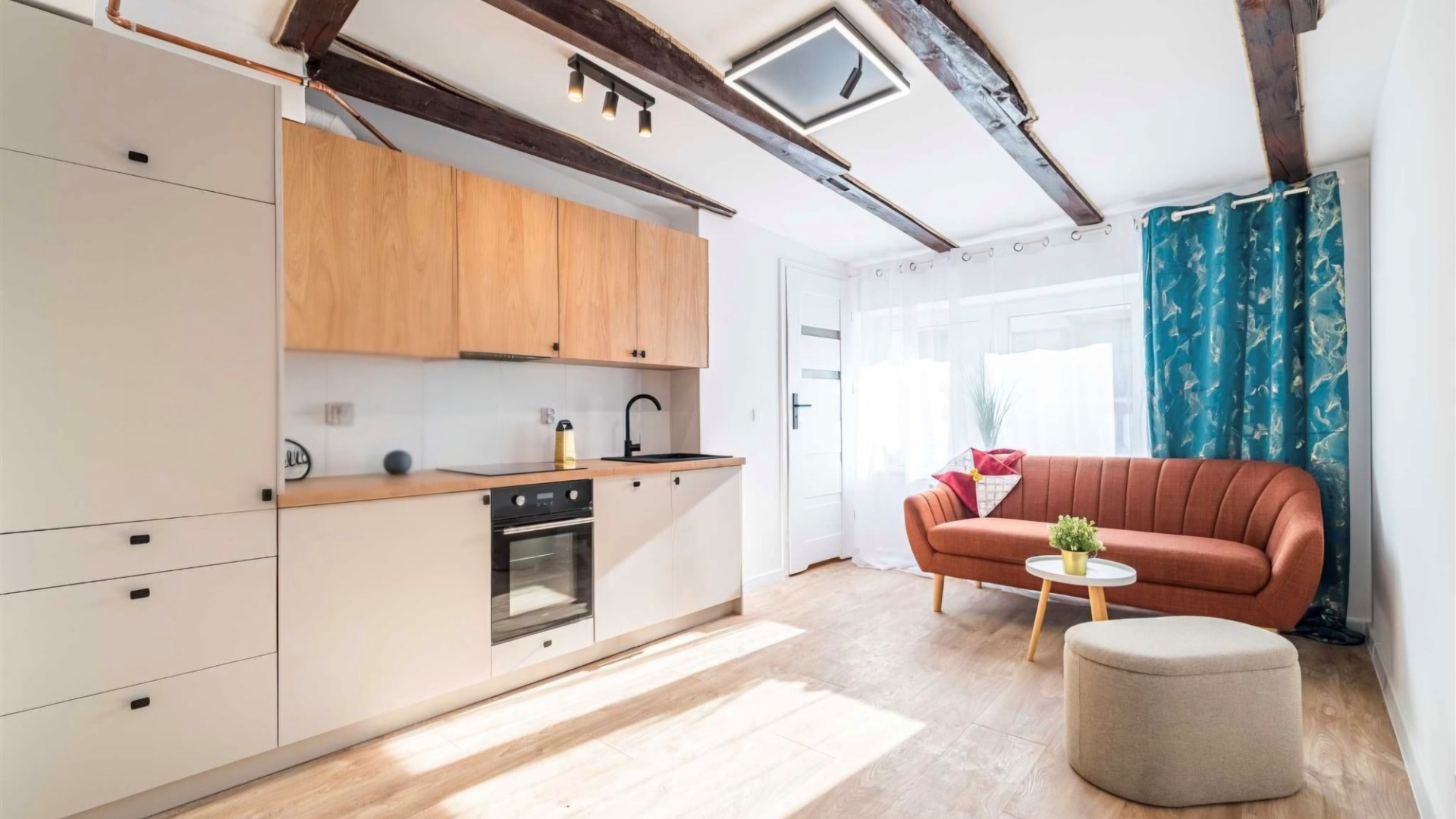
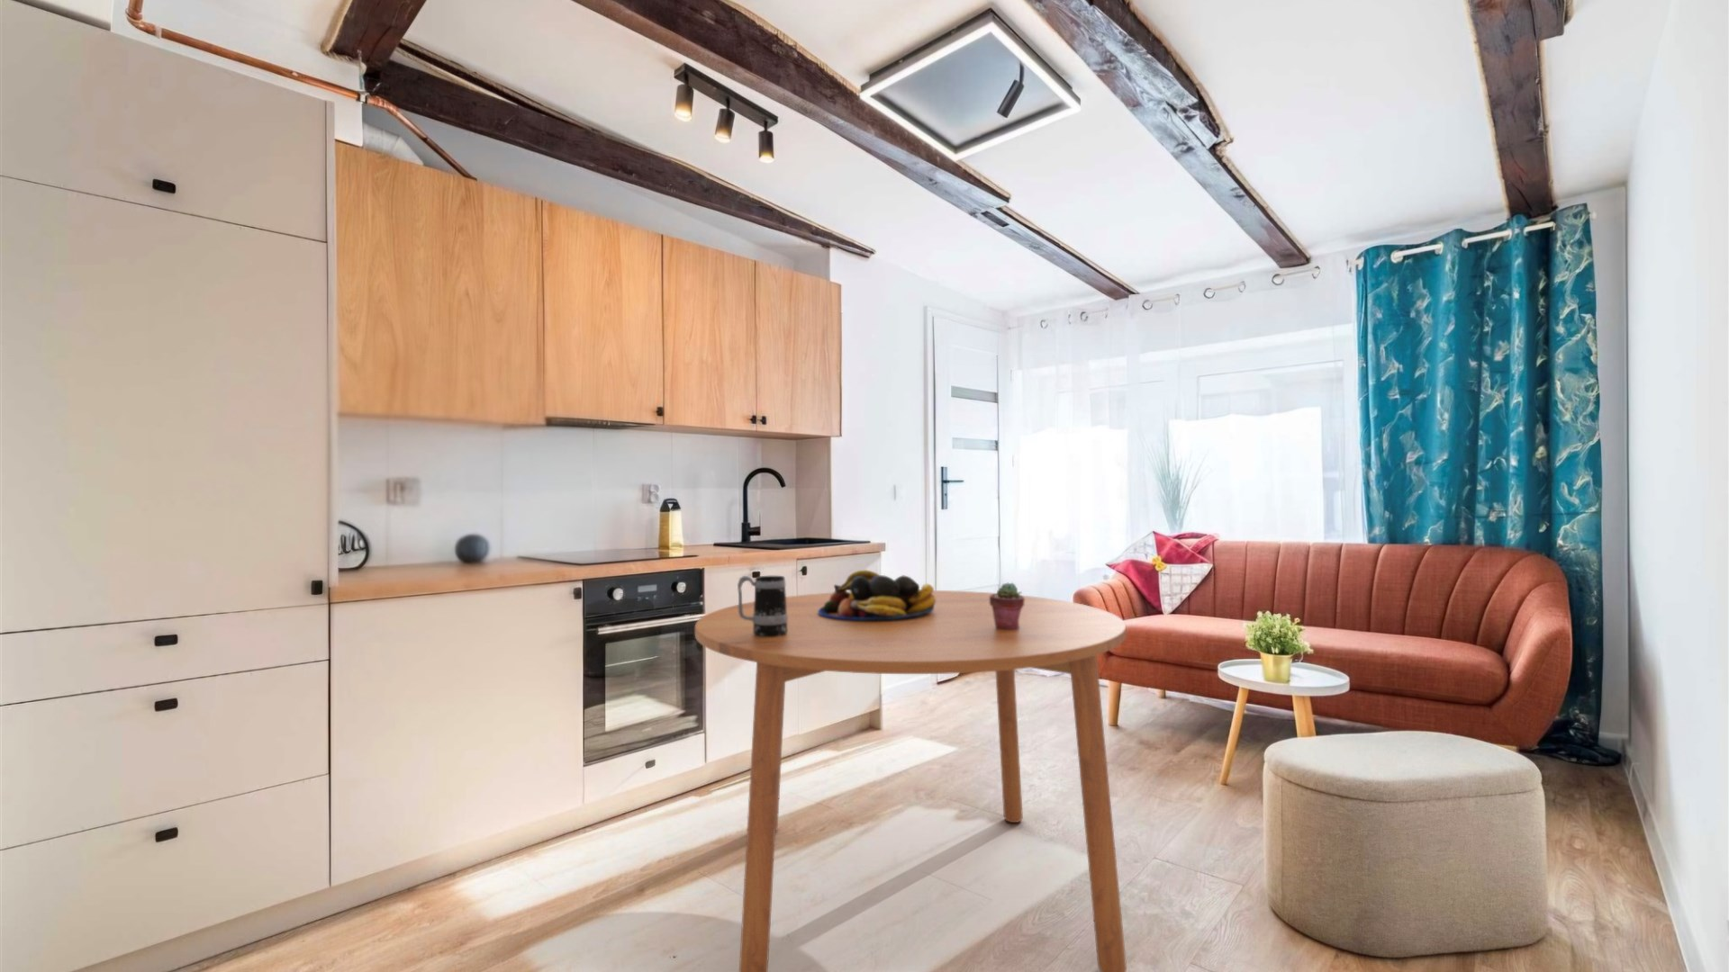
+ potted succulent (1007, 604)
+ dining table (907, 673)
+ fruit bowl (874, 590)
+ mug (762, 604)
